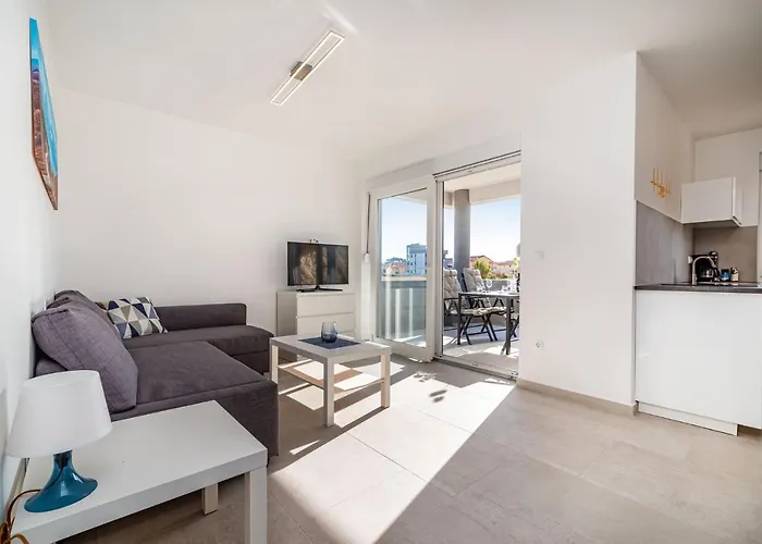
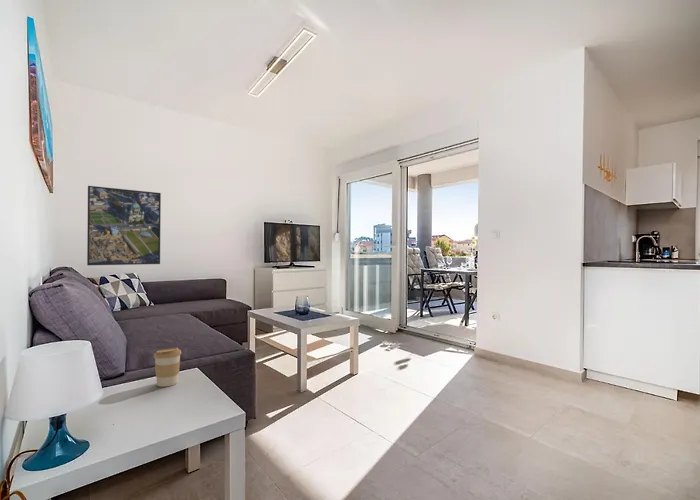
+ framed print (126, 227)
+ coffee cup (167, 365)
